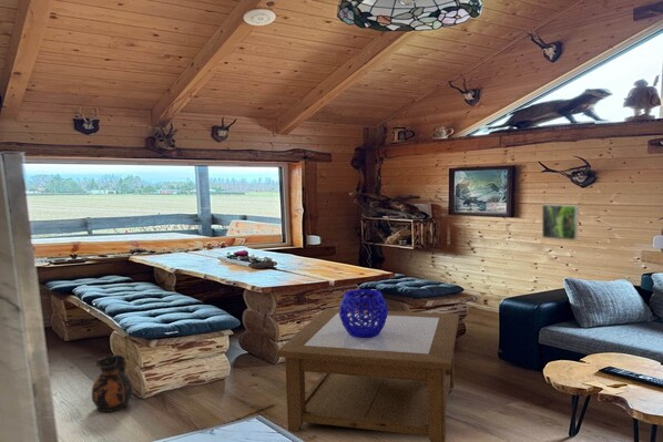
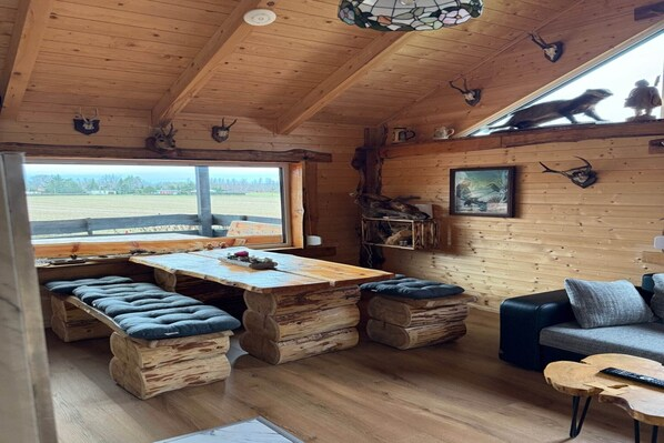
- ceramic jug (111, 381)
- decorative bowl (363, 312)
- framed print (559, 222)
- coffee table (377, 369)
